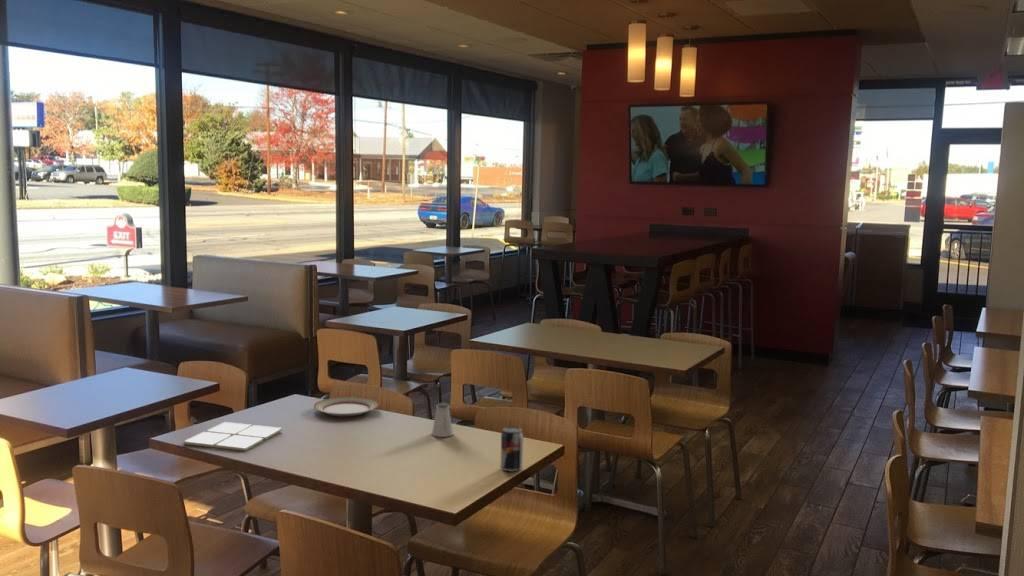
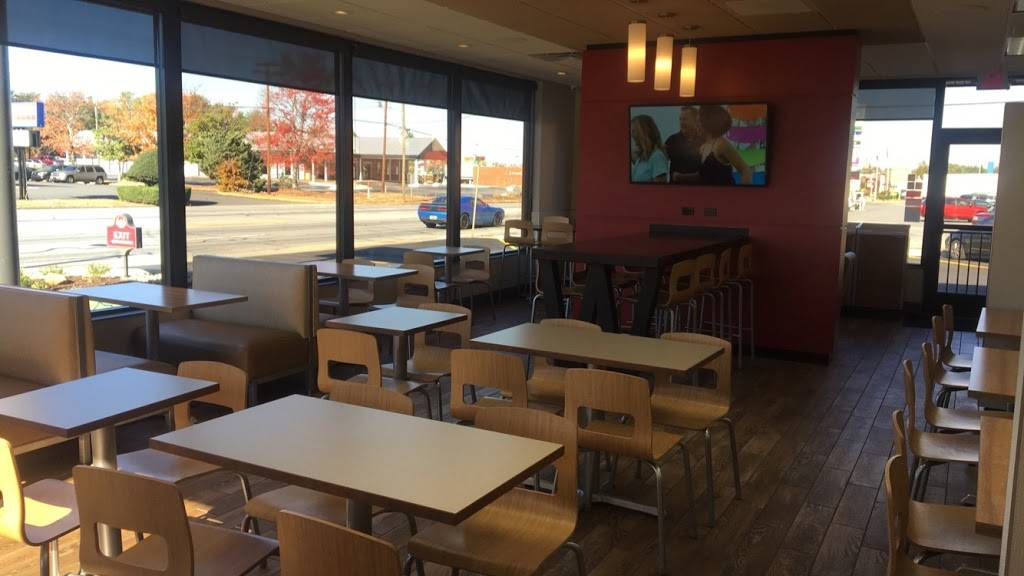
- drink coaster (234, 435)
- beverage can (511, 449)
- plate (346, 407)
- saltshaker (442, 418)
